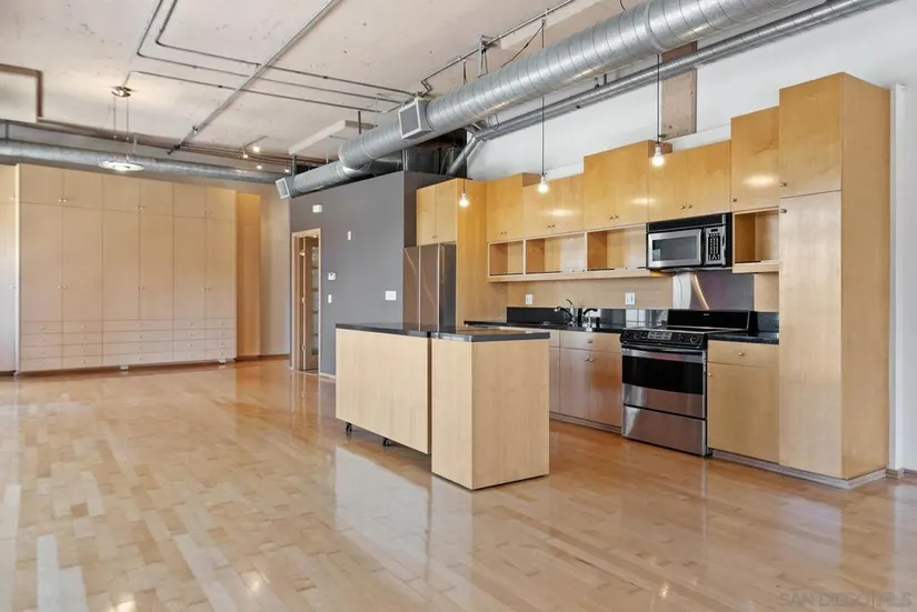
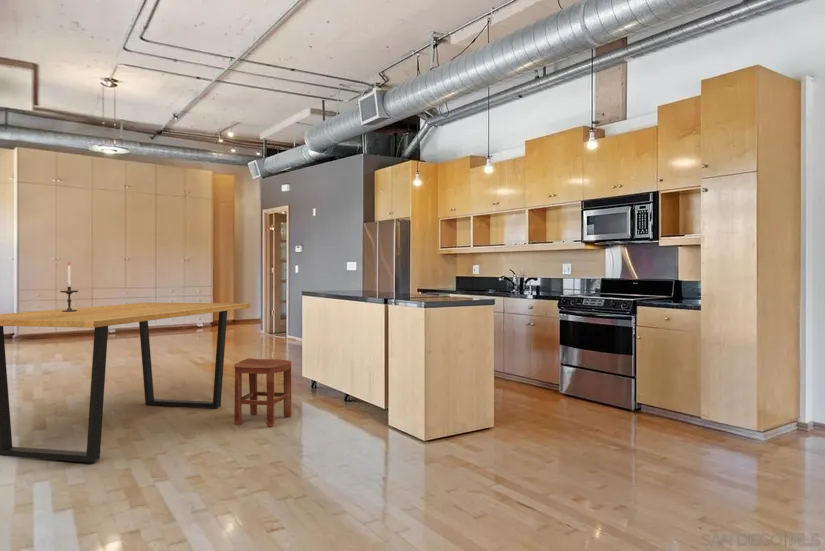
+ dining table (142, 366)
+ stool (262, 392)
+ candlestick (69, 285)
